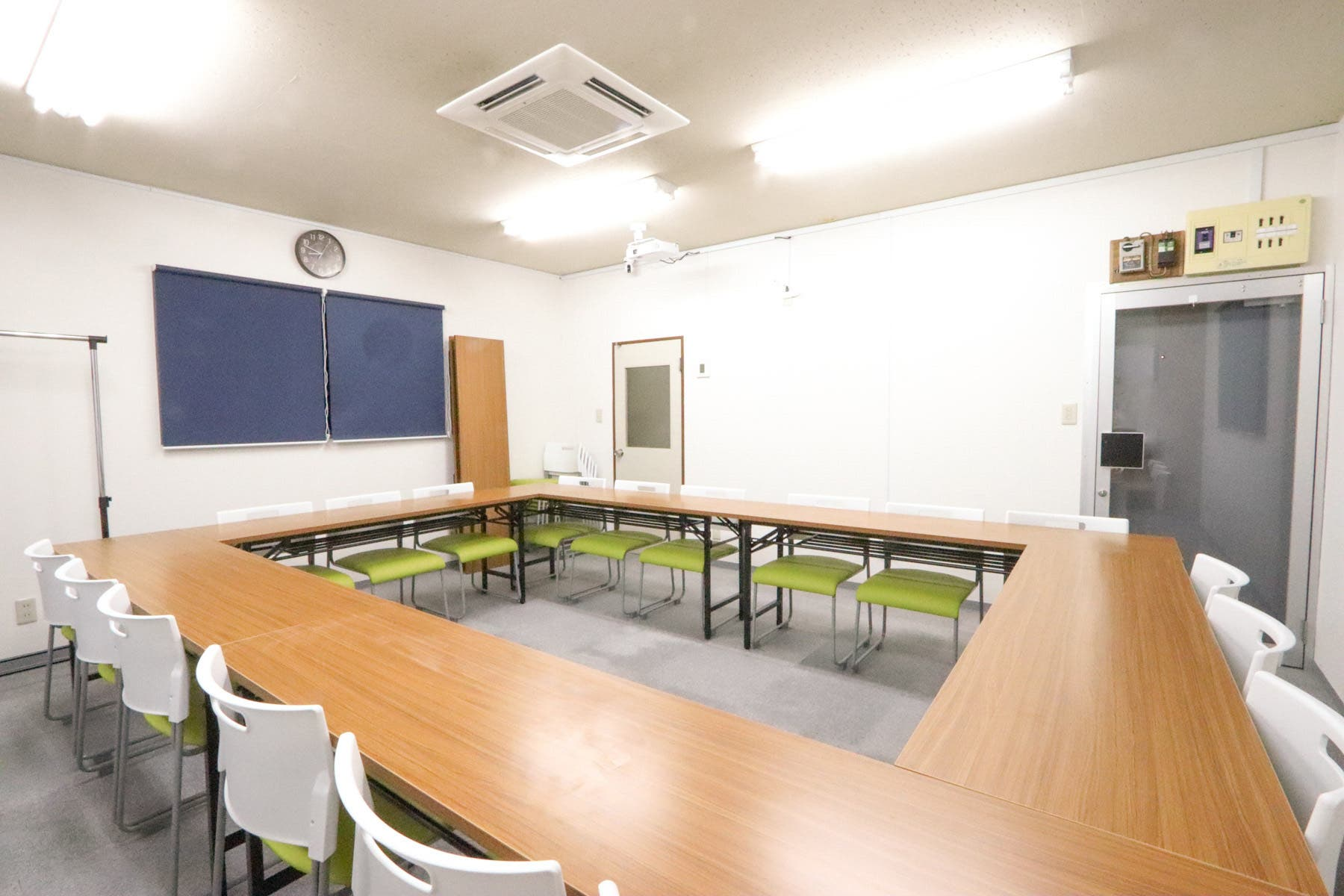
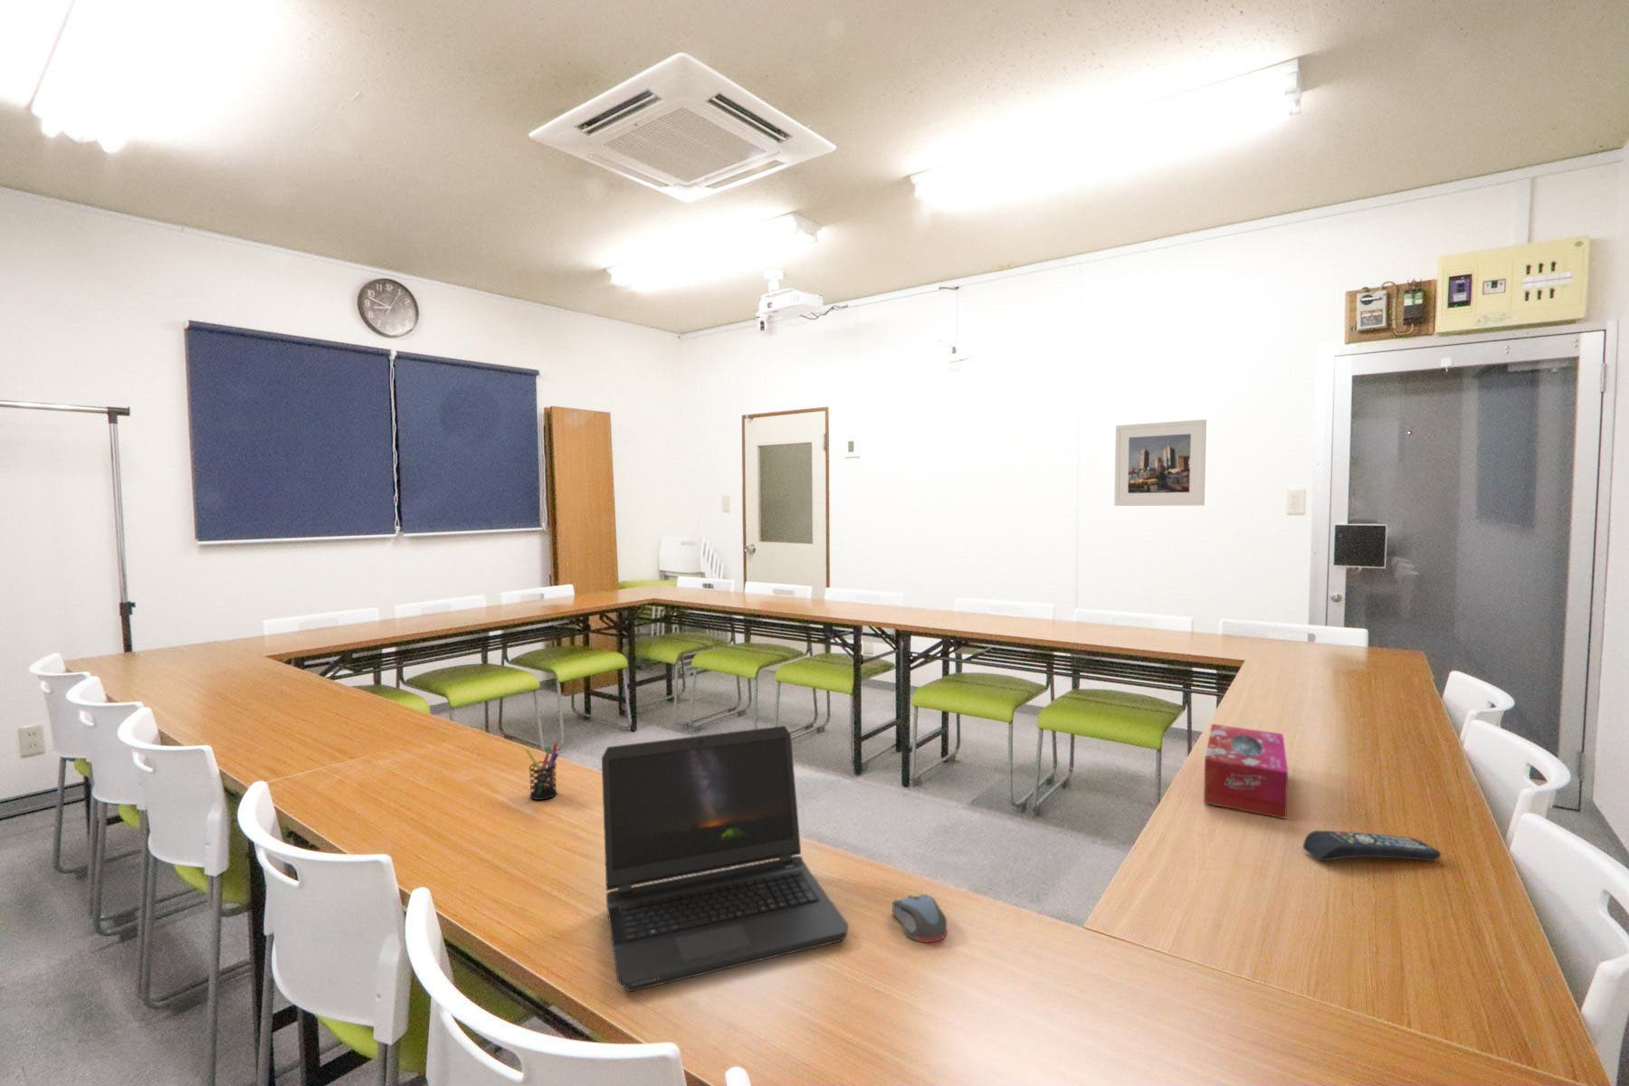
+ tissue box (1245, 766)
+ remote control (1370, 846)
+ laptop computer (719, 840)
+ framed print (1159, 464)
+ computer mouse (920, 911)
+ pen holder (544, 767)
